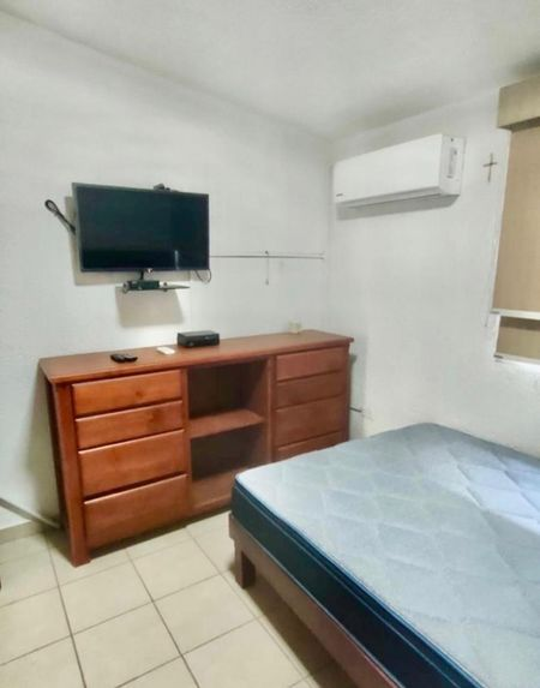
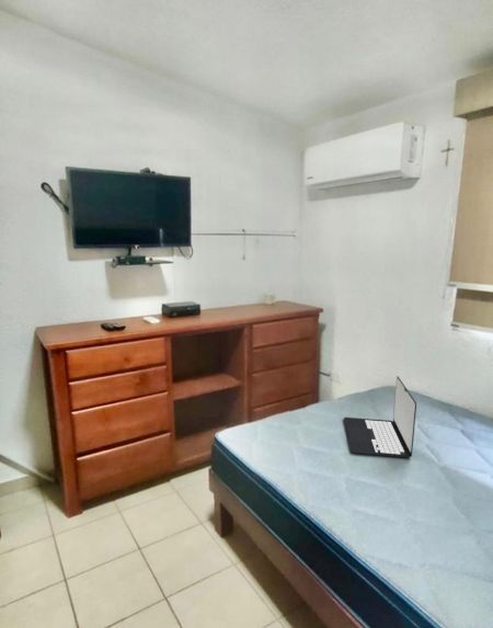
+ laptop (376, 420)
